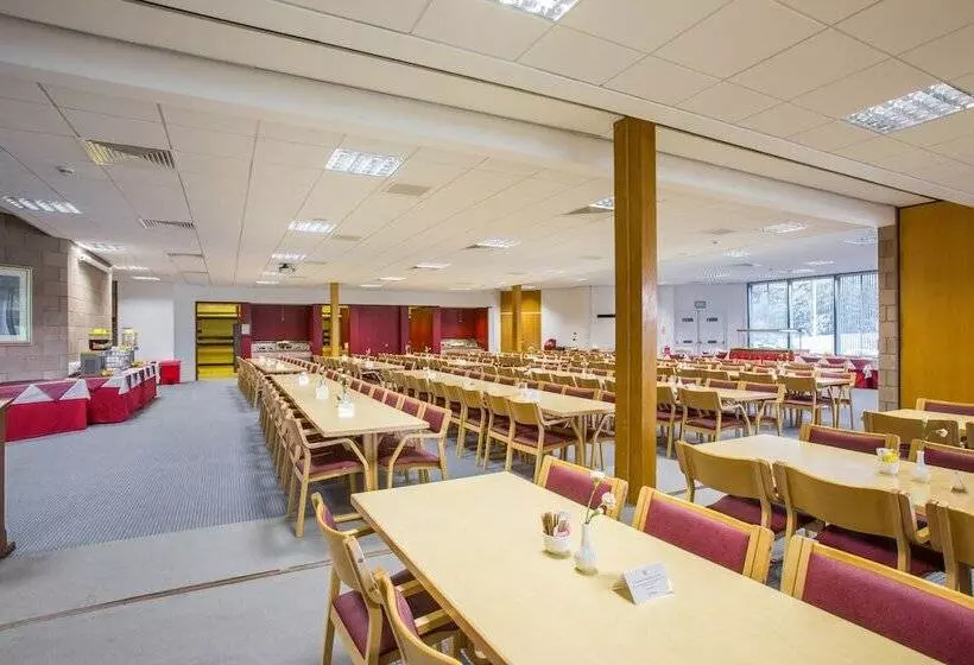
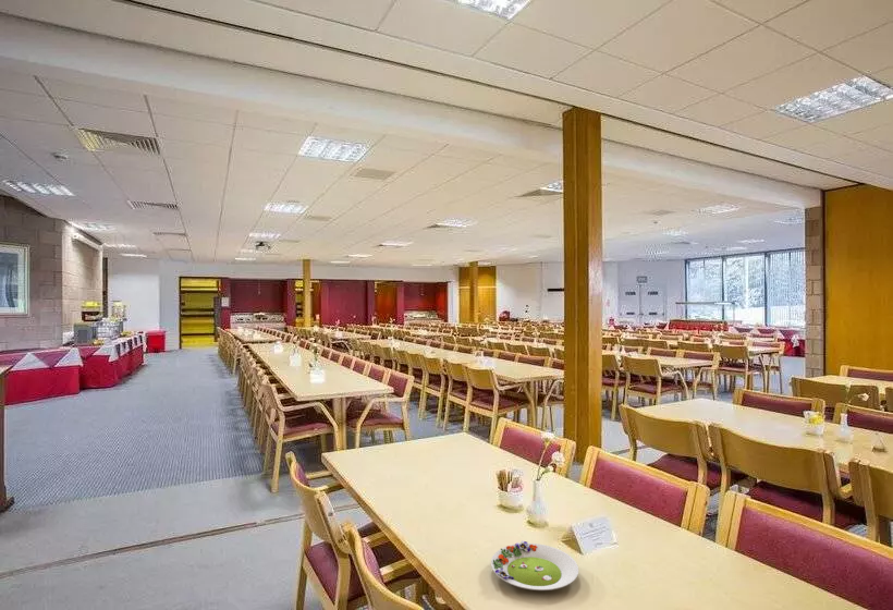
+ salad plate (534, 566)
